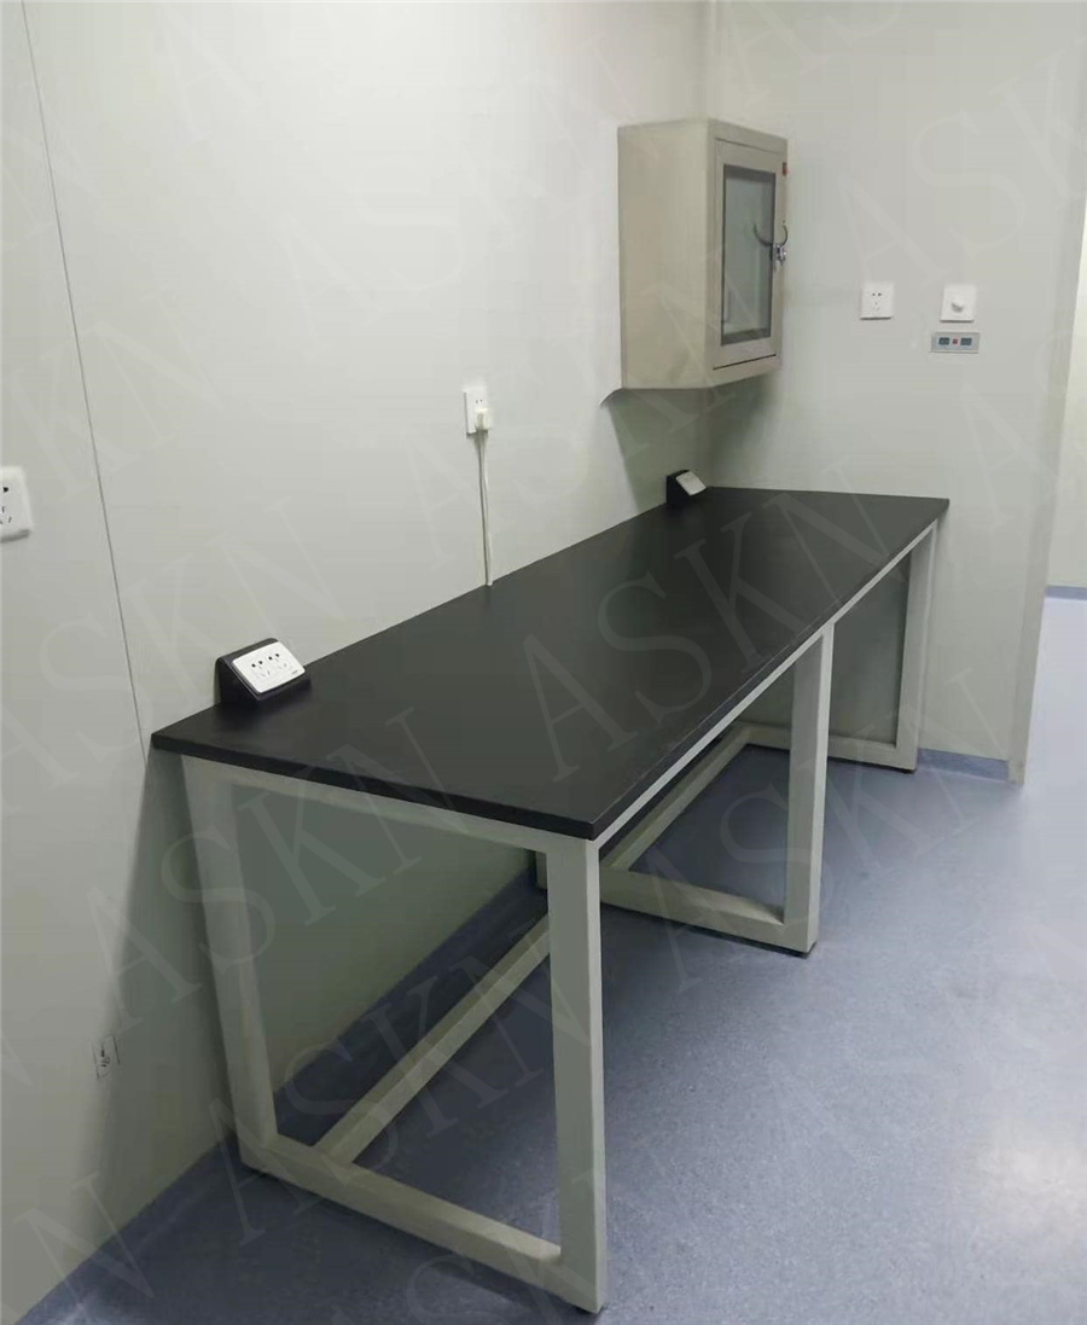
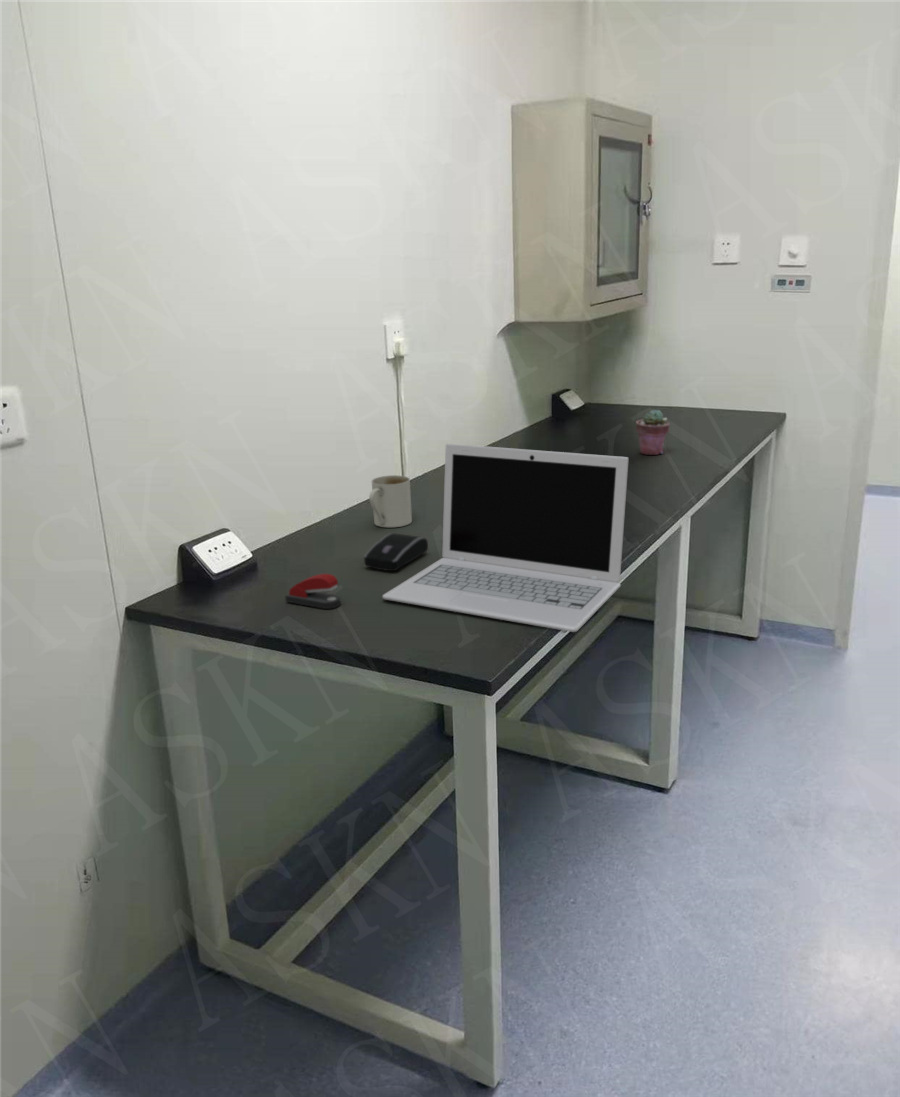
+ potted succulent (652, 431)
+ stapler (314, 588)
+ computer mouse (395, 550)
+ mug (387, 503)
+ laptop (504, 529)
